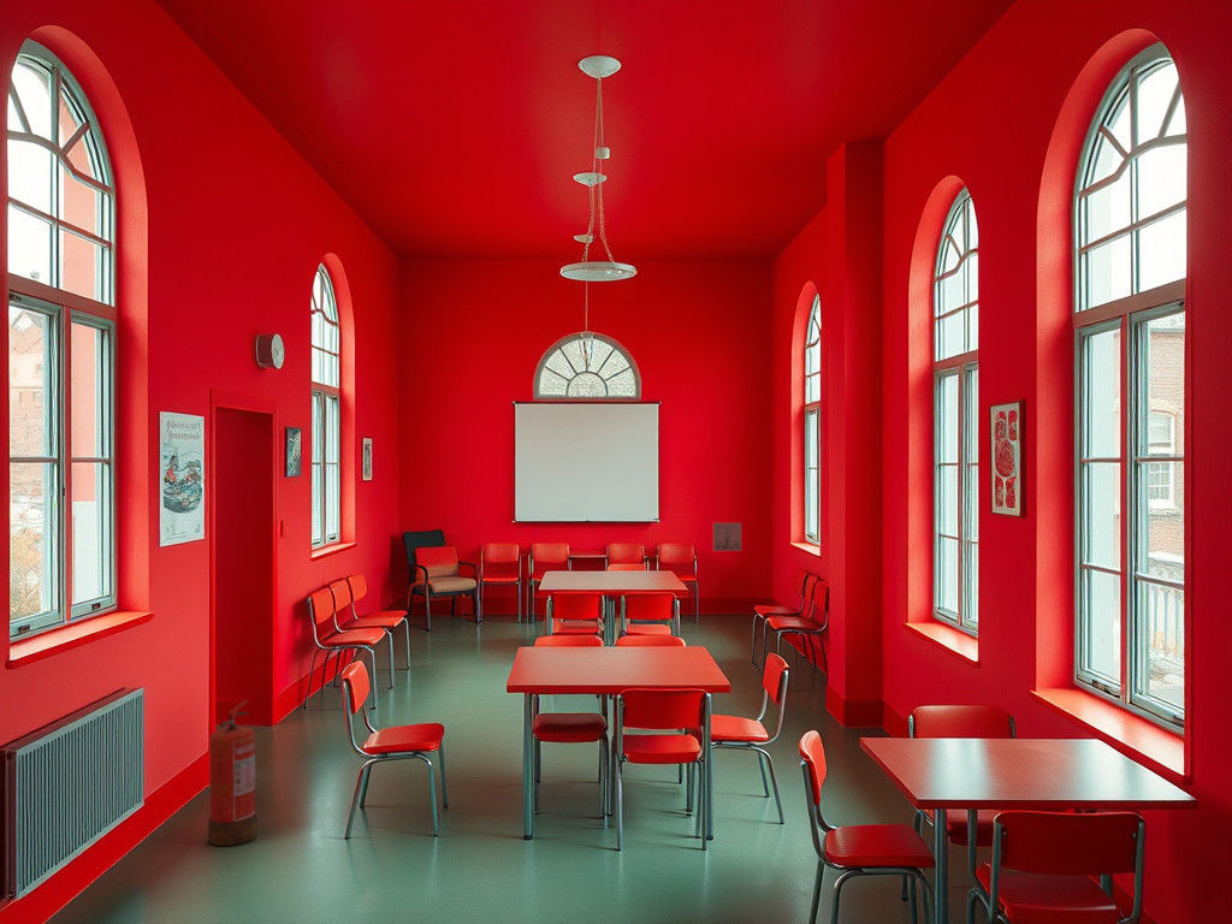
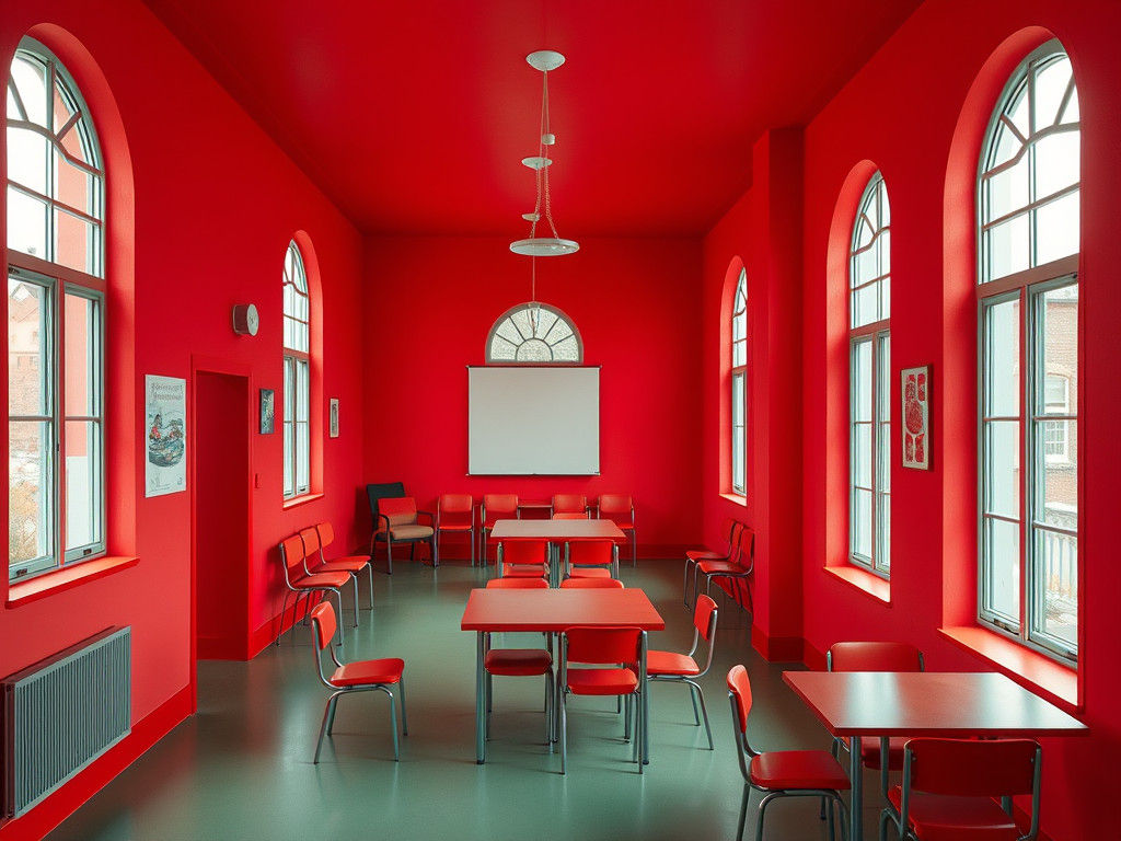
- fire extinguisher (232, 771)
- wall art (727, 537)
